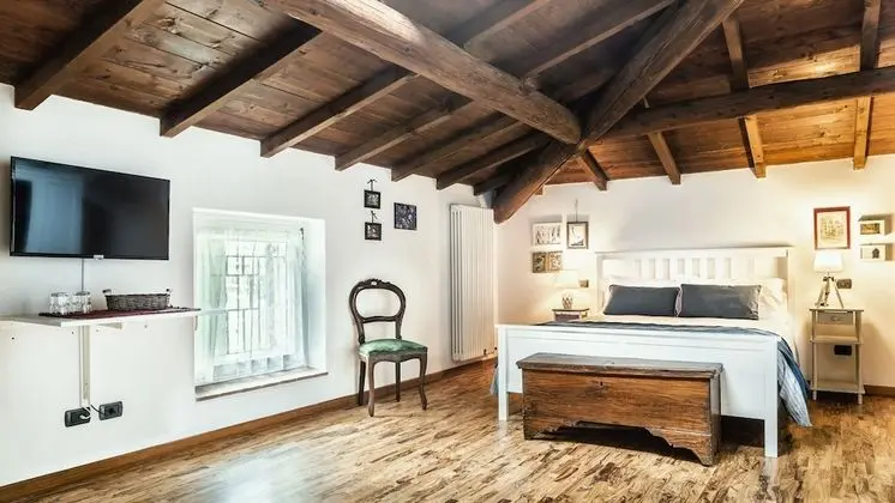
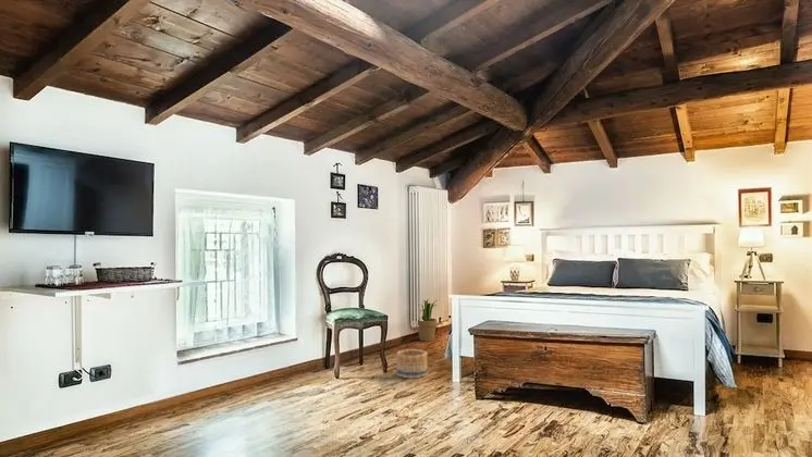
+ potted plant (428, 319)
+ basket (411, 362)
